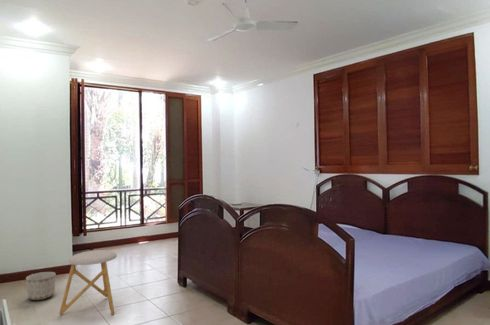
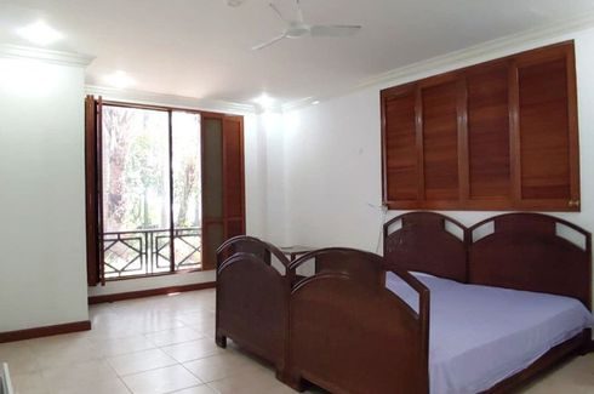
- stool (95, 281)
- planter (41, 286)
